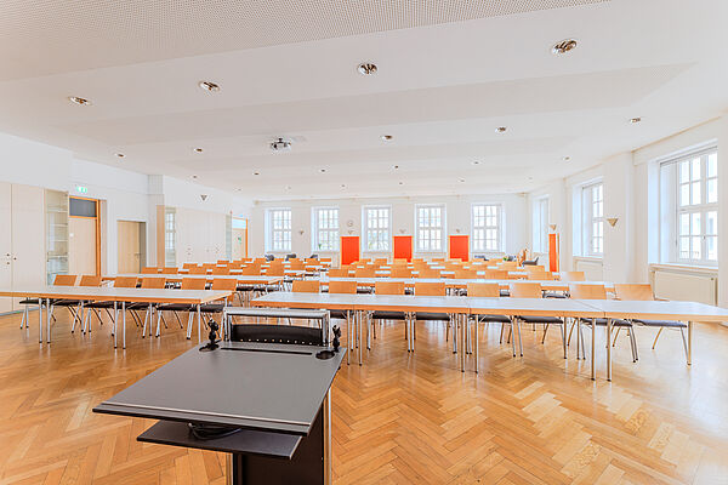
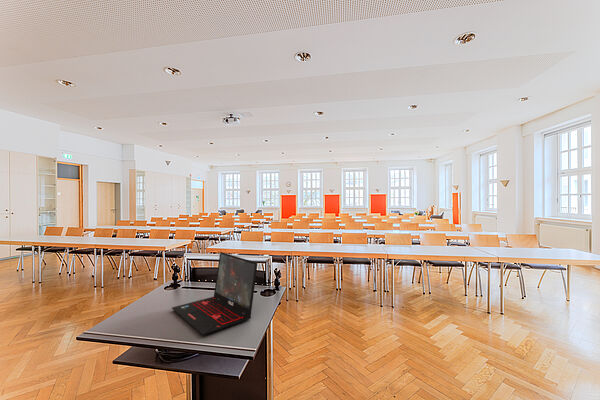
+ laptop (215, 287)
